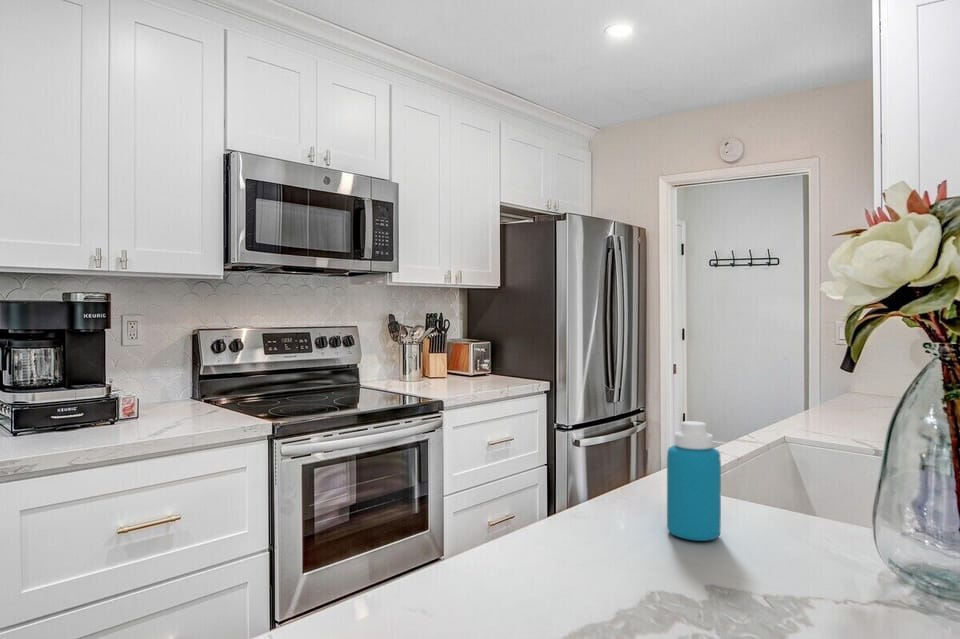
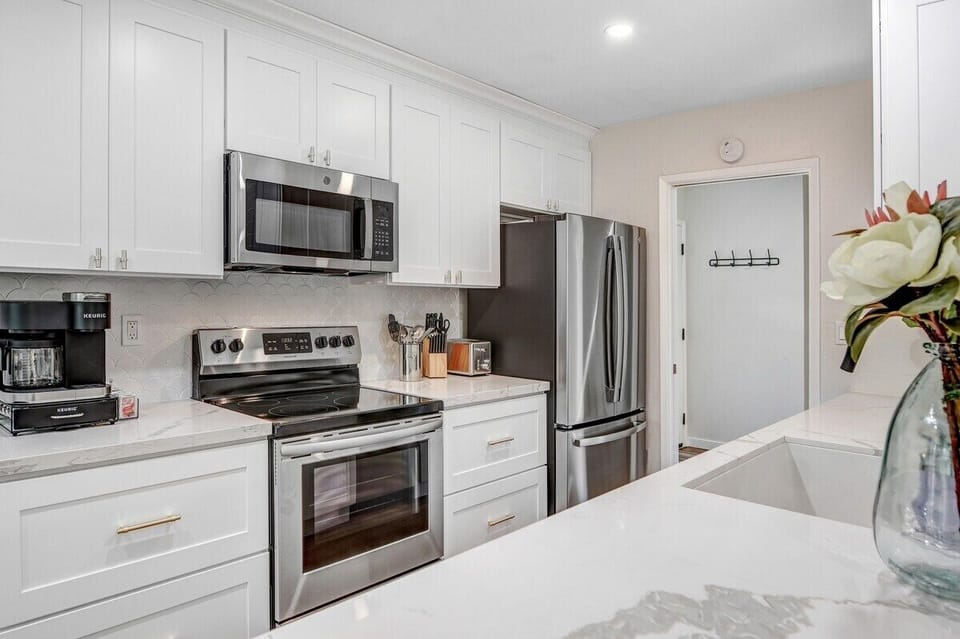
- bottle (693, 478)
